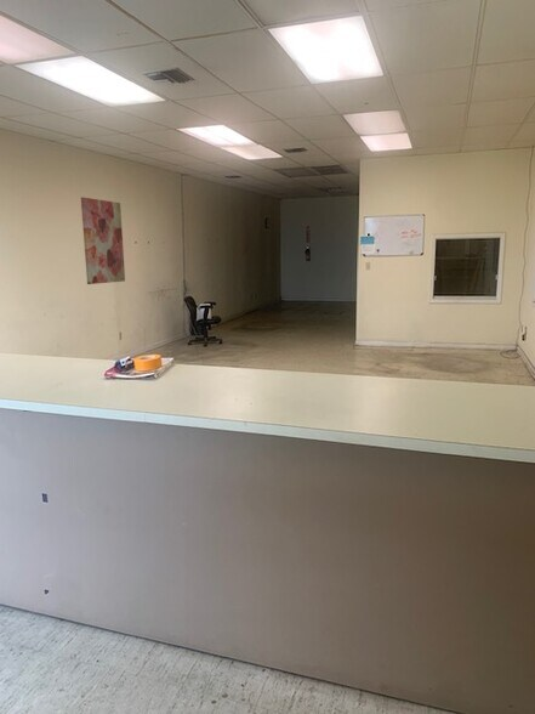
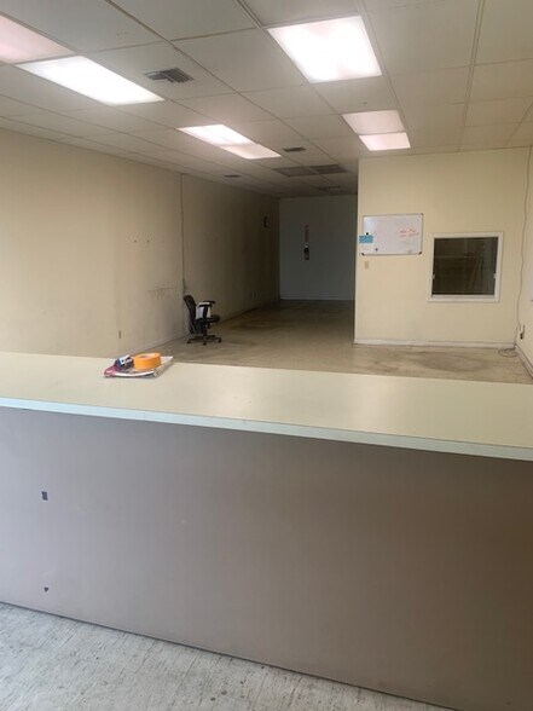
- wall art (104, 242)
